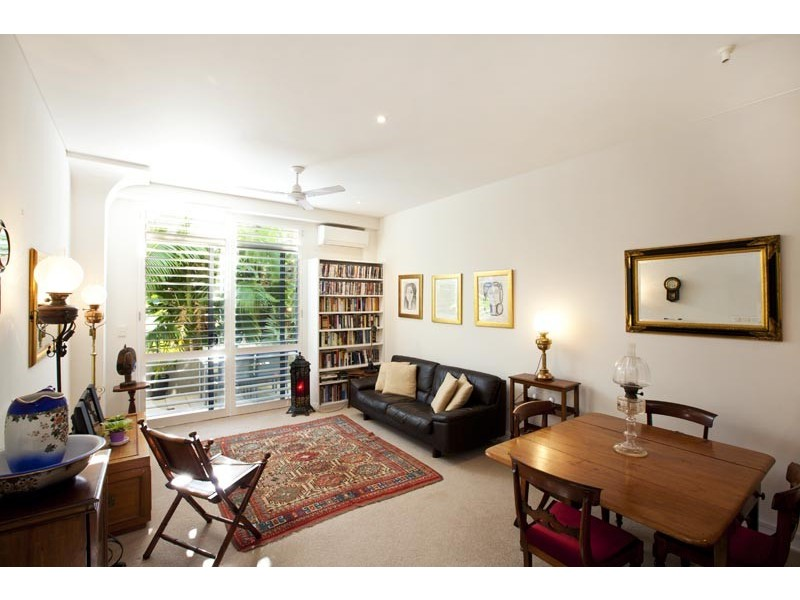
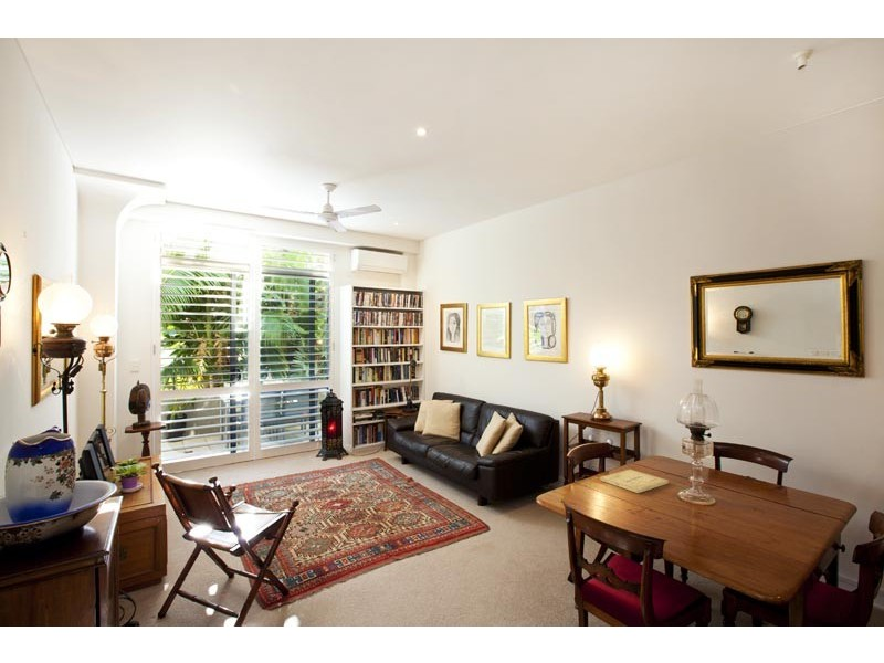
+ book (633, 480)
